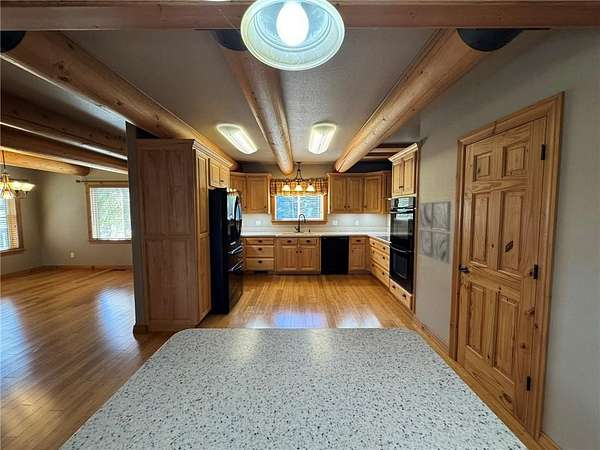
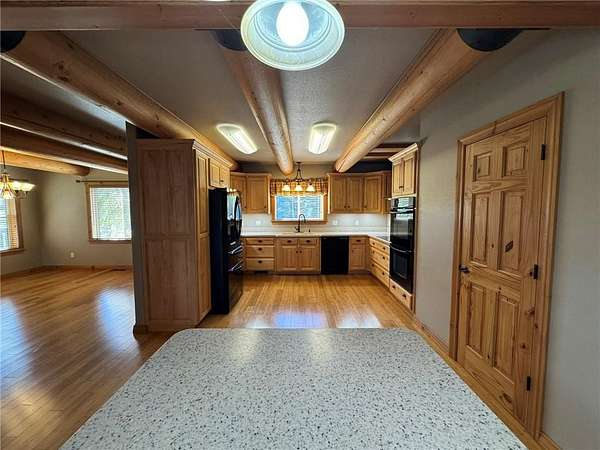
- wall art (433, 229)
